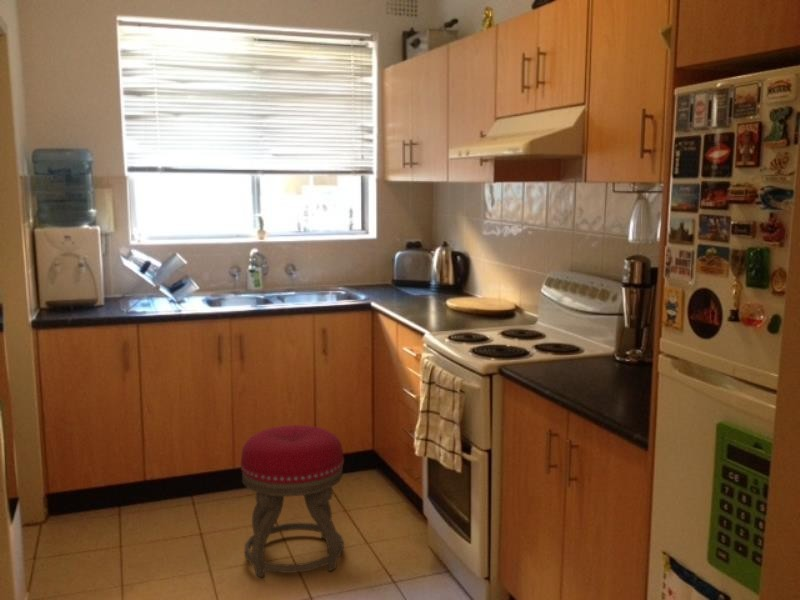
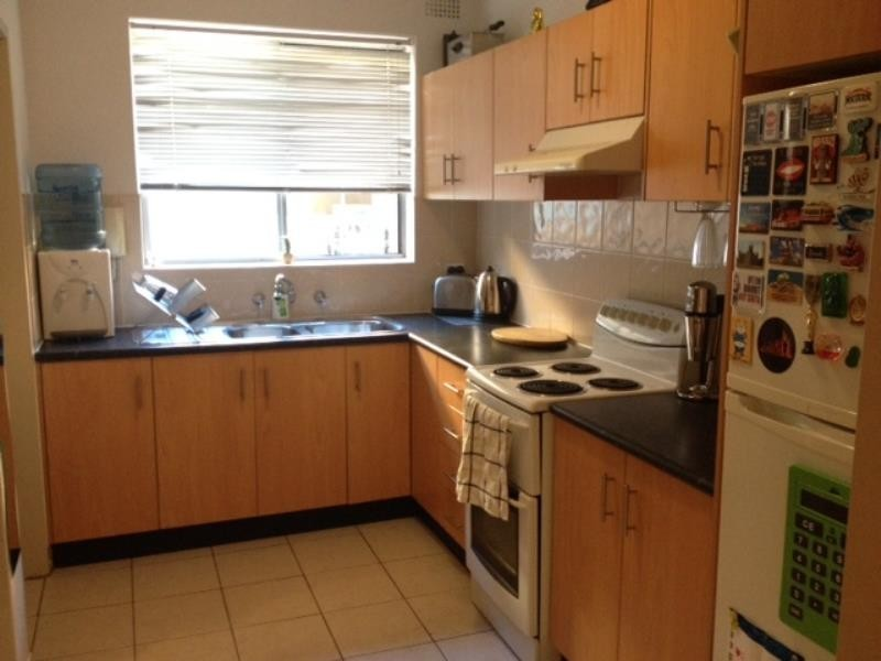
- stool (293, 495)
